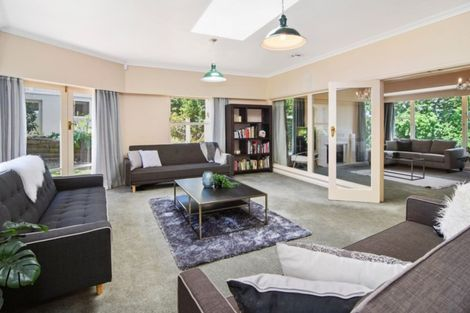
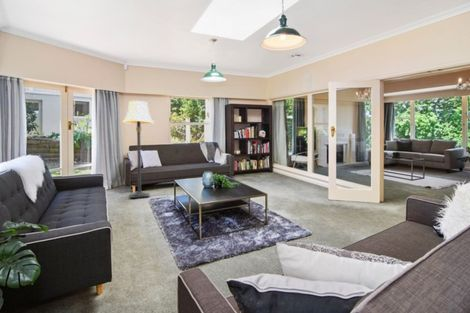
+ lamp (138, 149)
